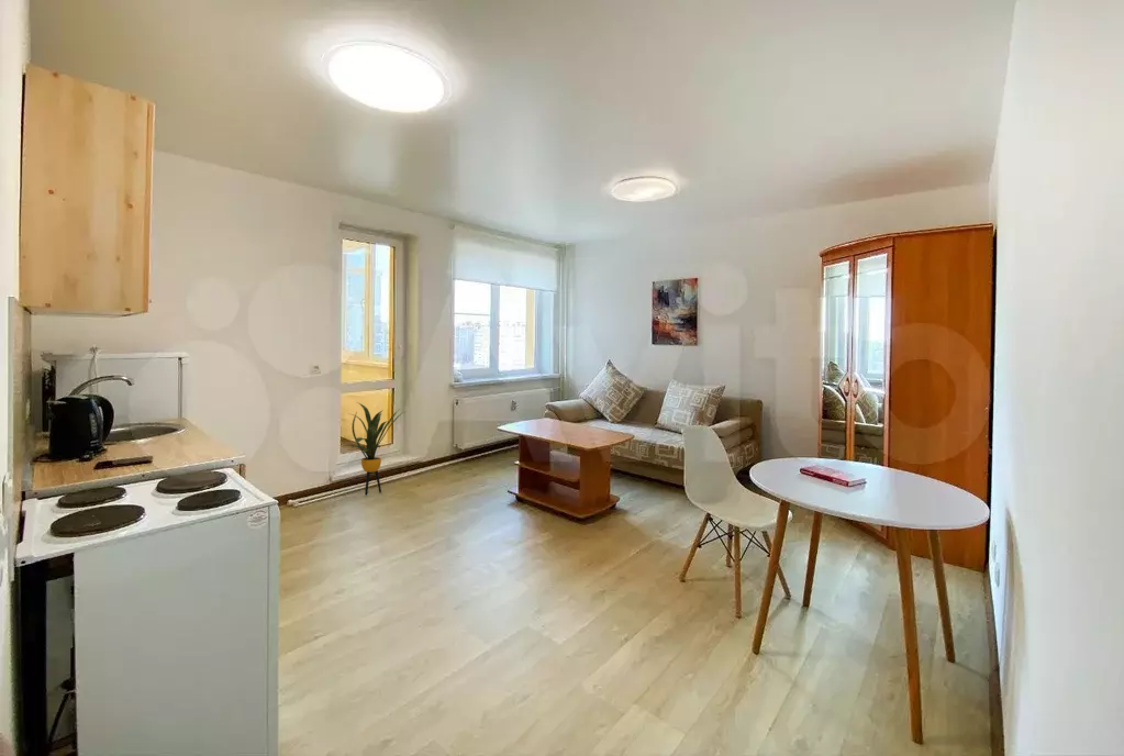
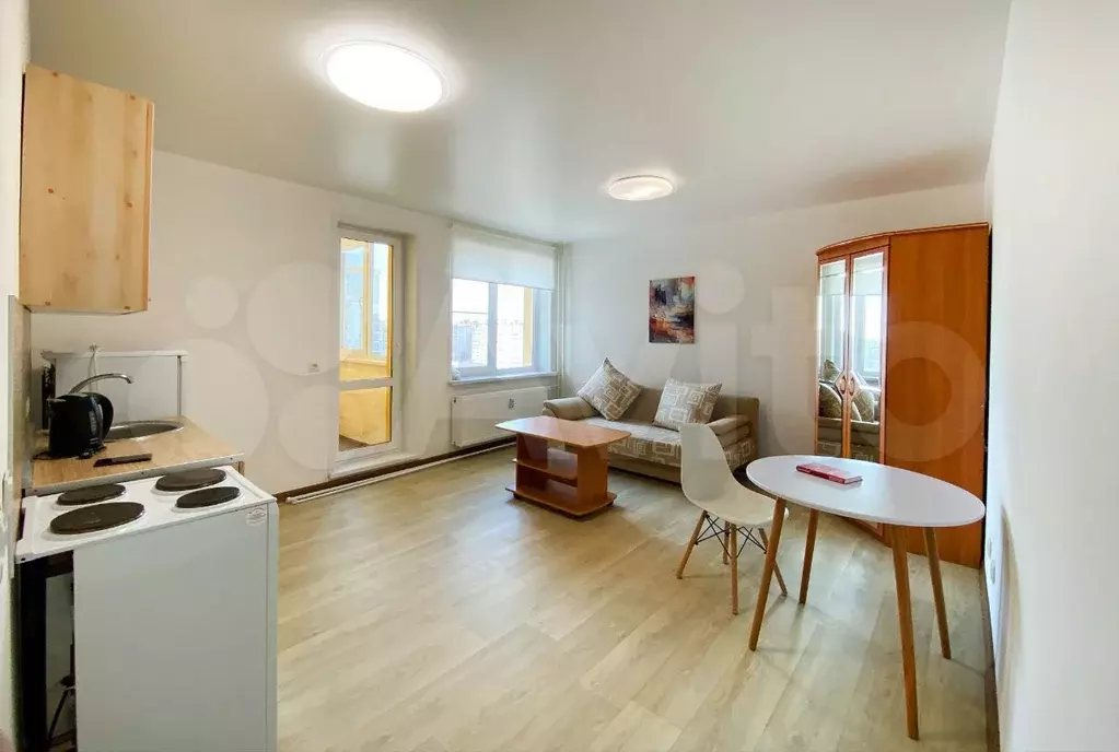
- house plant (372, 447)
